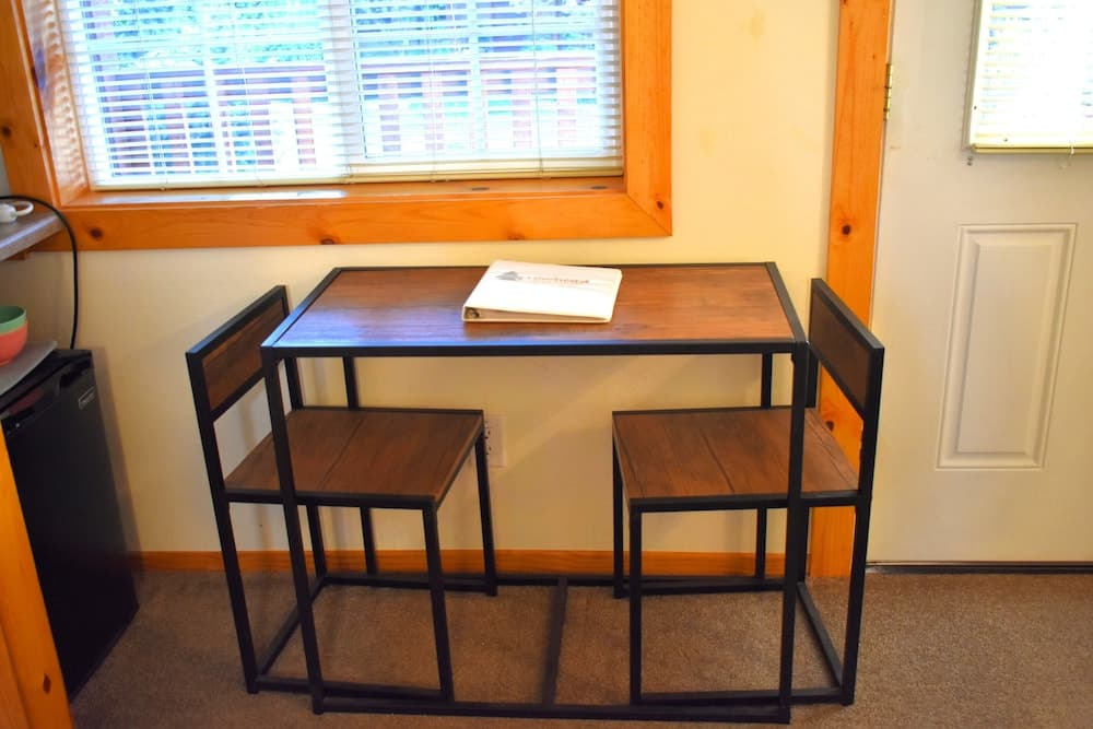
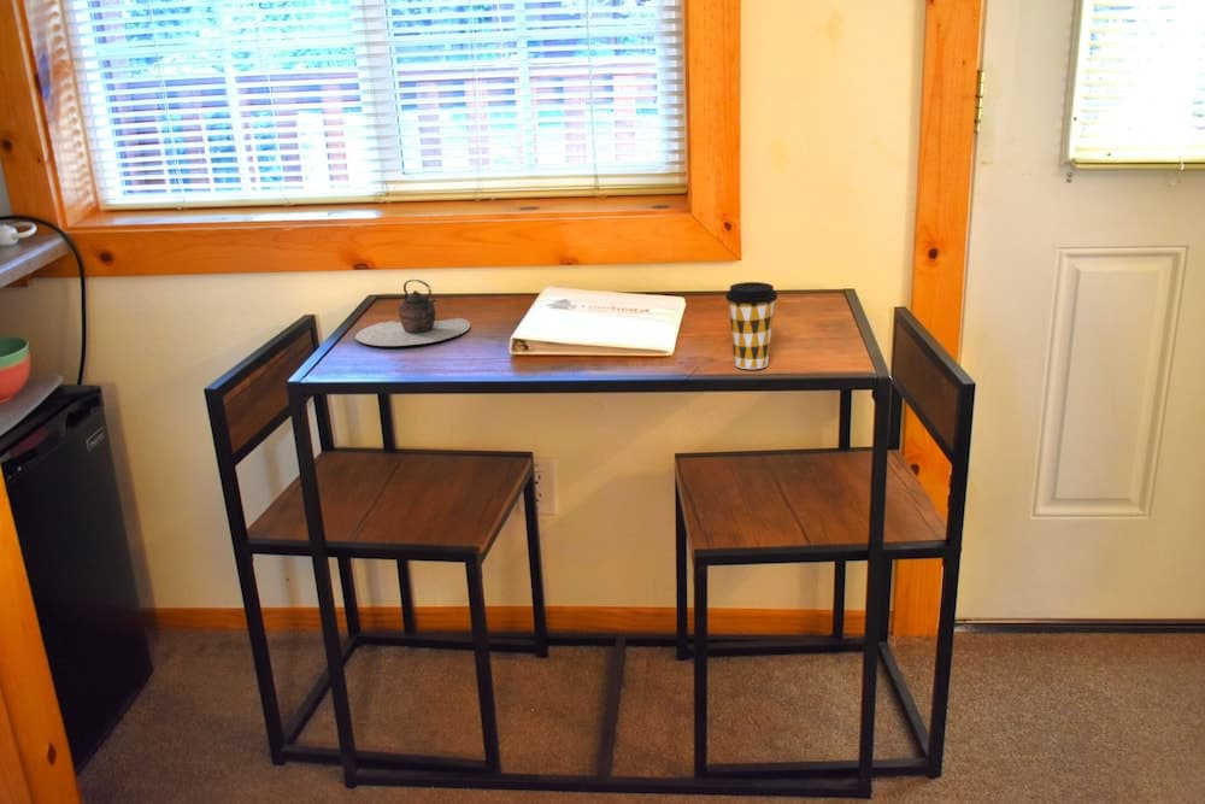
+ teapot (411, 305)
+ coffee cup (751, 325)
